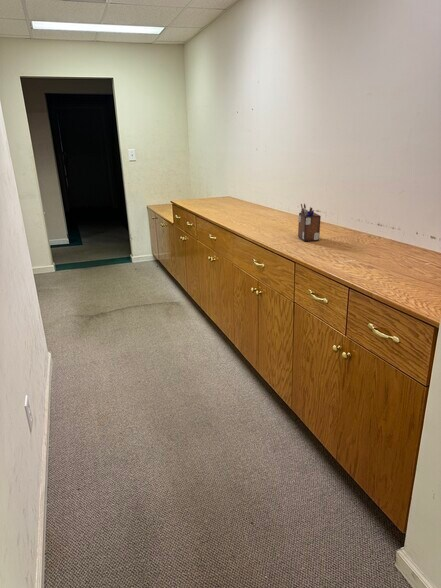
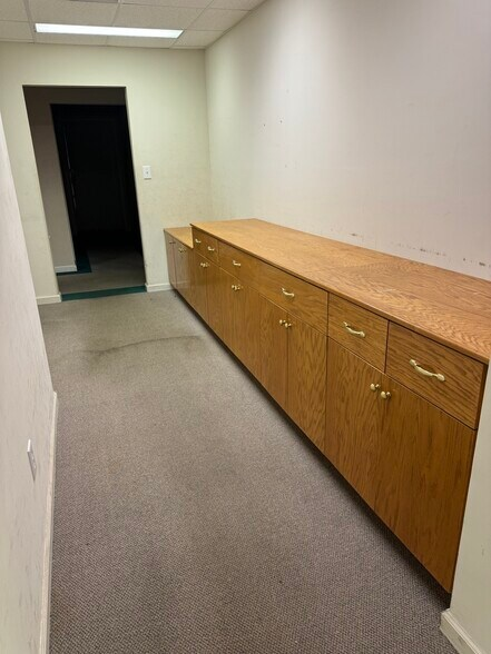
- desk organizer (309, 221)
